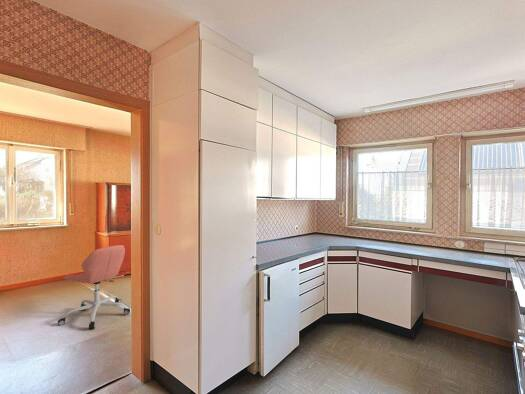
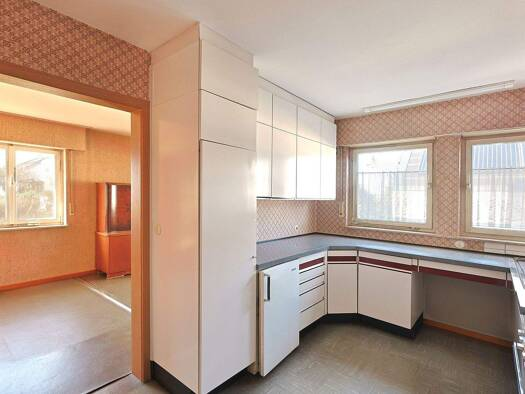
- office chair (96, 279)
